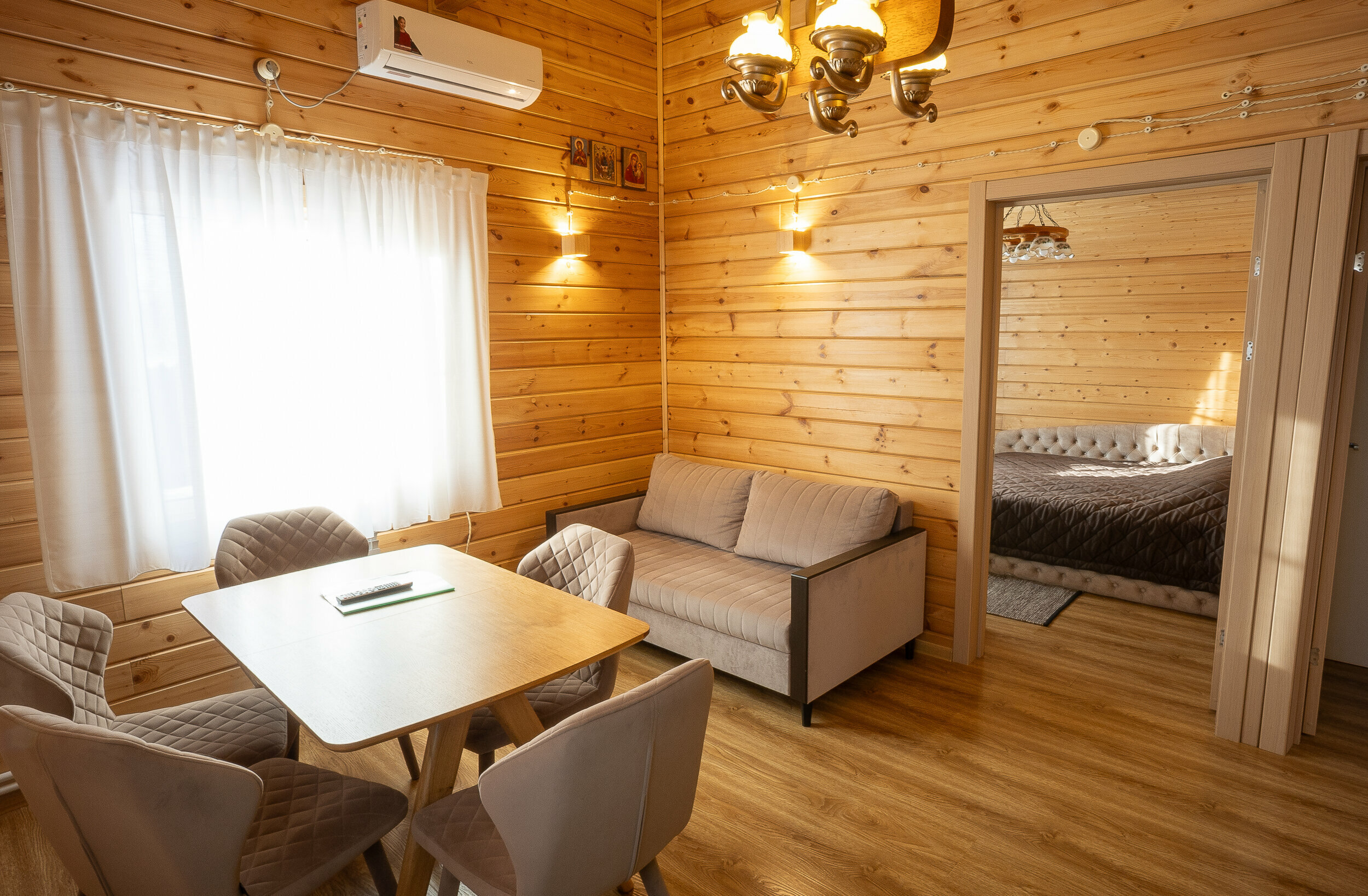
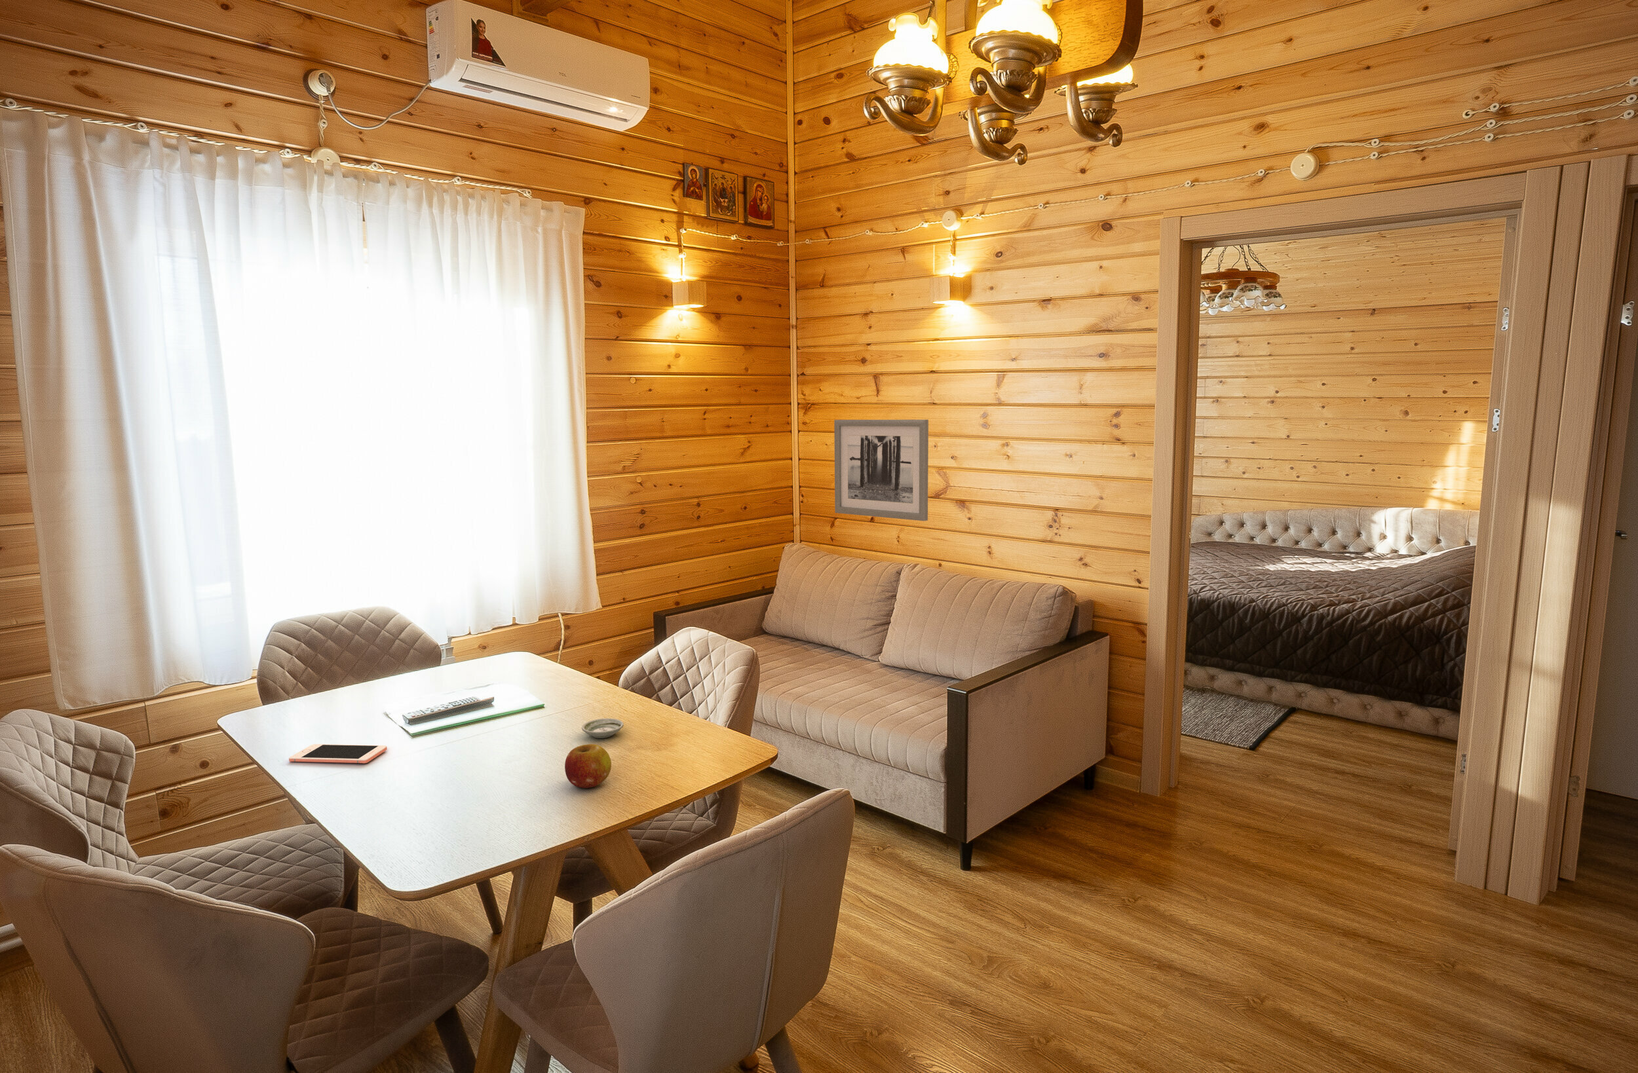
+ cell phone (339, 753)
+ saucer (602, 729)
+ wall art (879, 468)
+ fruit (588, 765)
